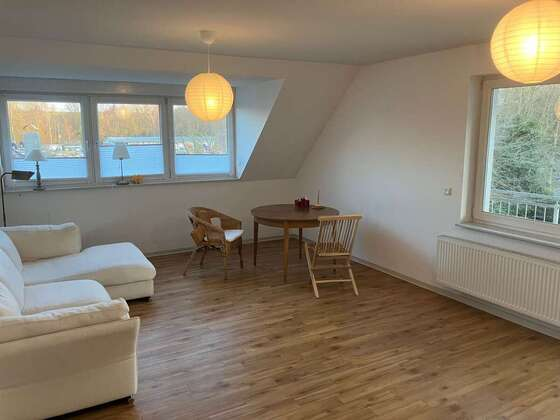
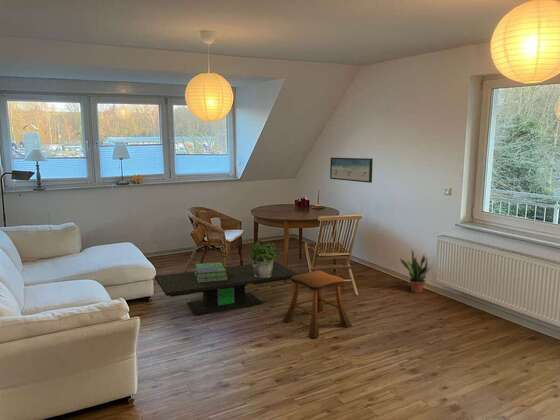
+ stool (316, 300)
+ wall art (350, 169)
+ coffee table (227, 289)
+ stack of books (210, 271)
+ potted plant (261, 258)
+ potted plant (416, 271)
